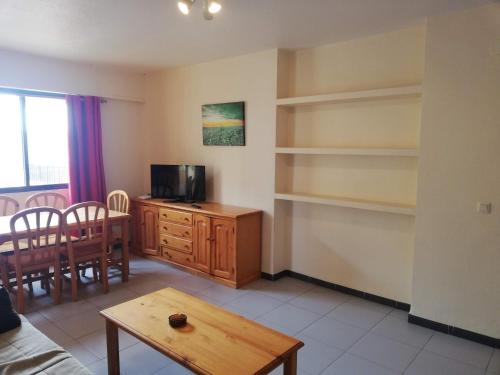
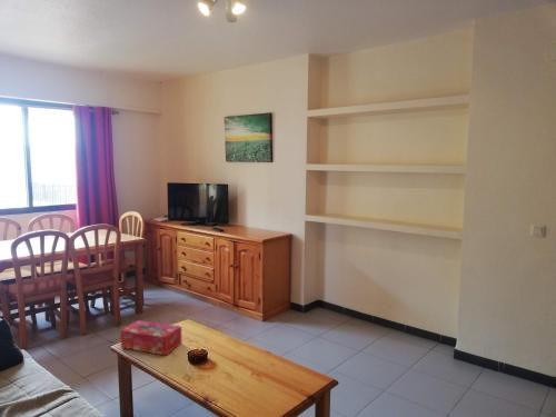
+ tissue box (151, 337)
